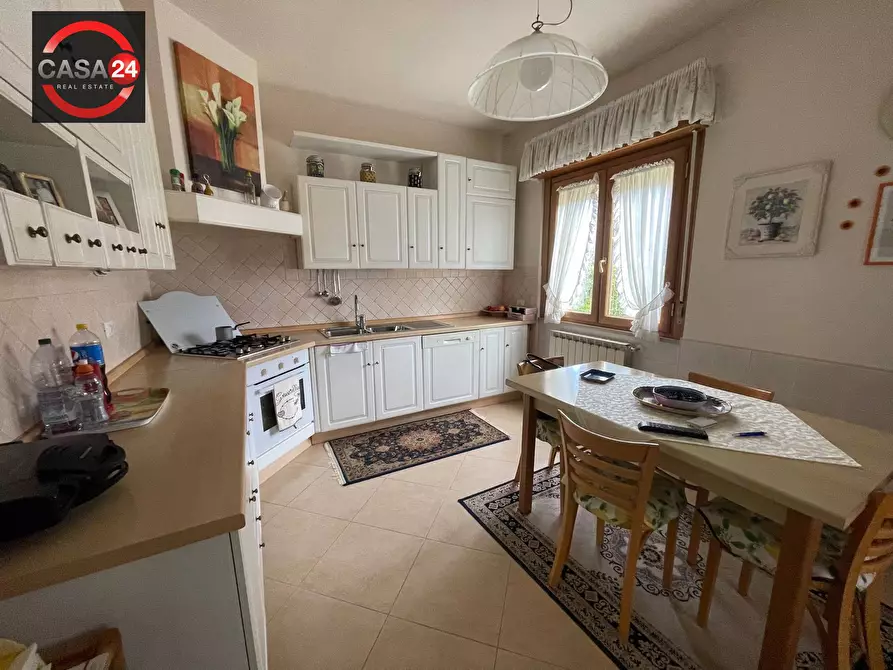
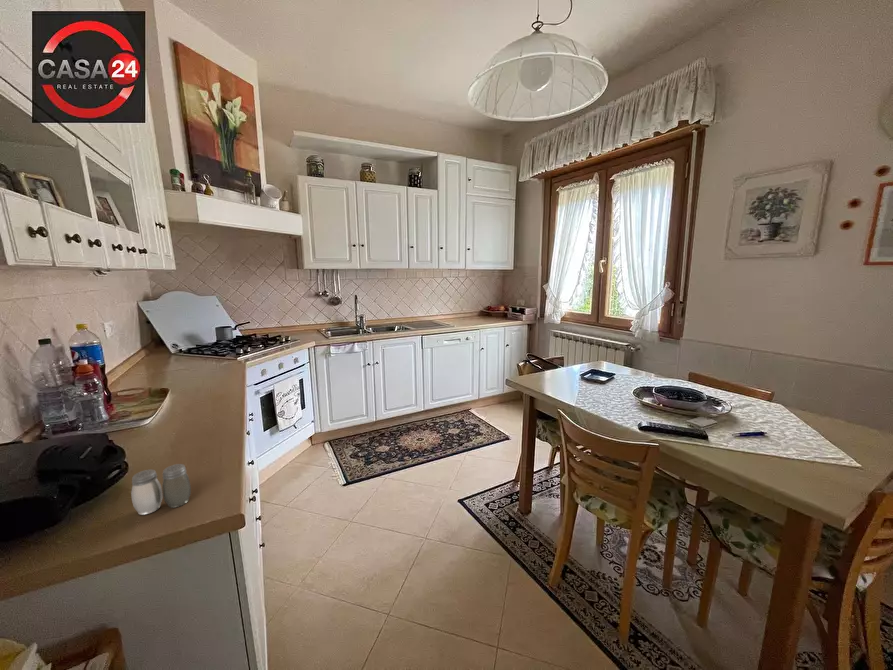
+ salt and pepper shaker (161, 488)
